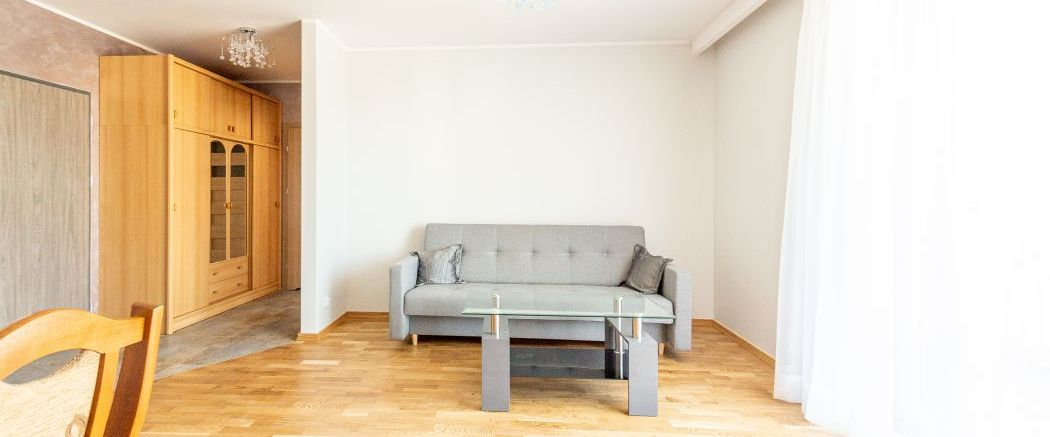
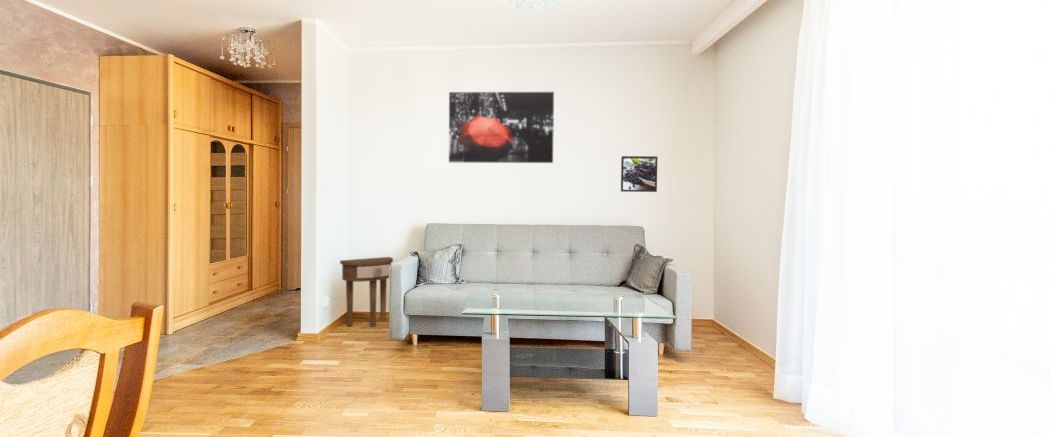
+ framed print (639, 174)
+ side table (370, 291)
+ wall art (501, 127)
